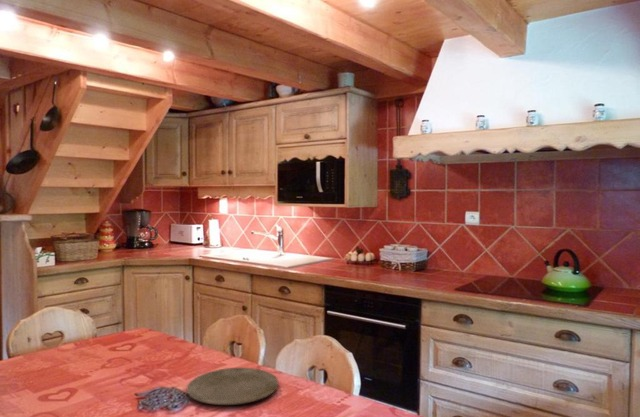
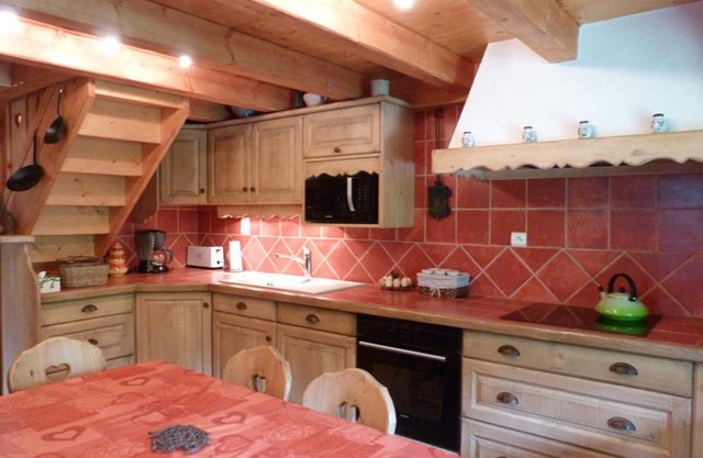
- plate (233, 386)
